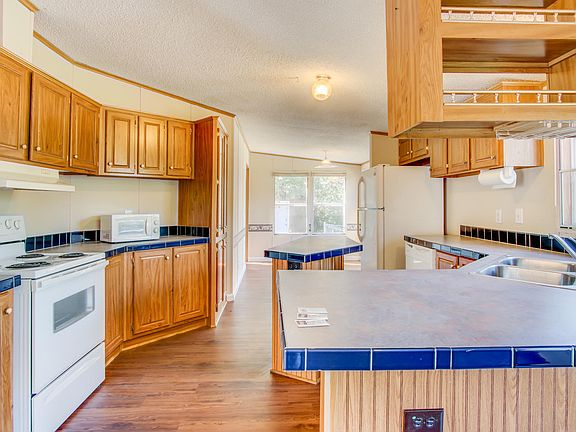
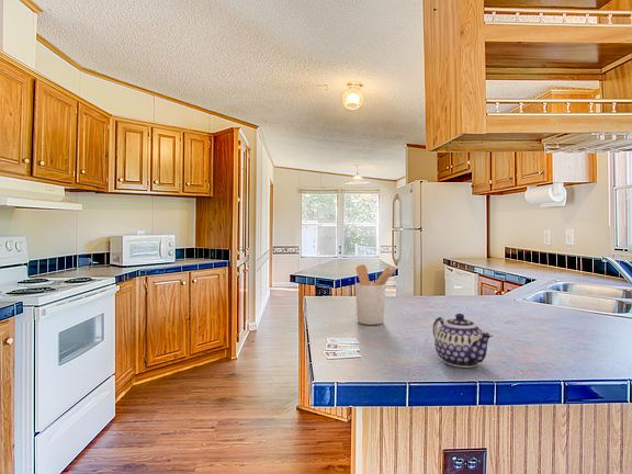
+ teapot (460, 338)
+ utensil holder (376, 293)
